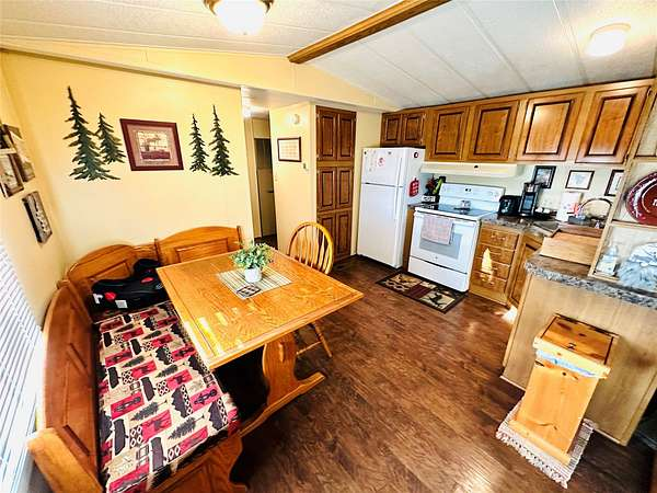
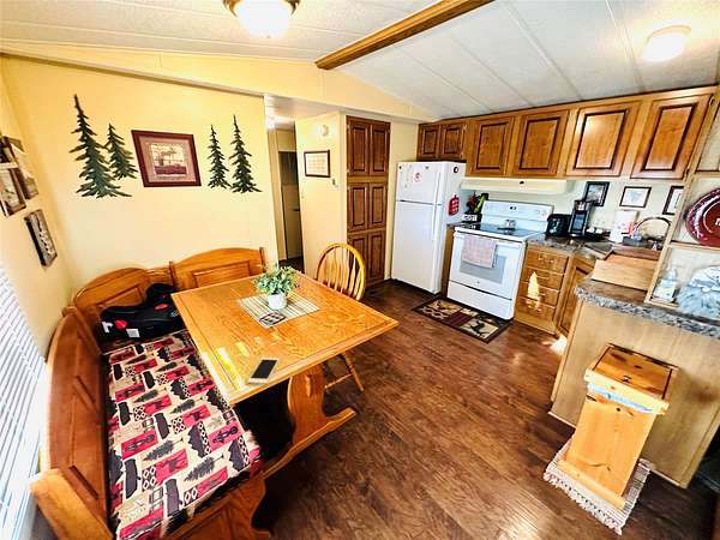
+ cell phone (264, 370)
